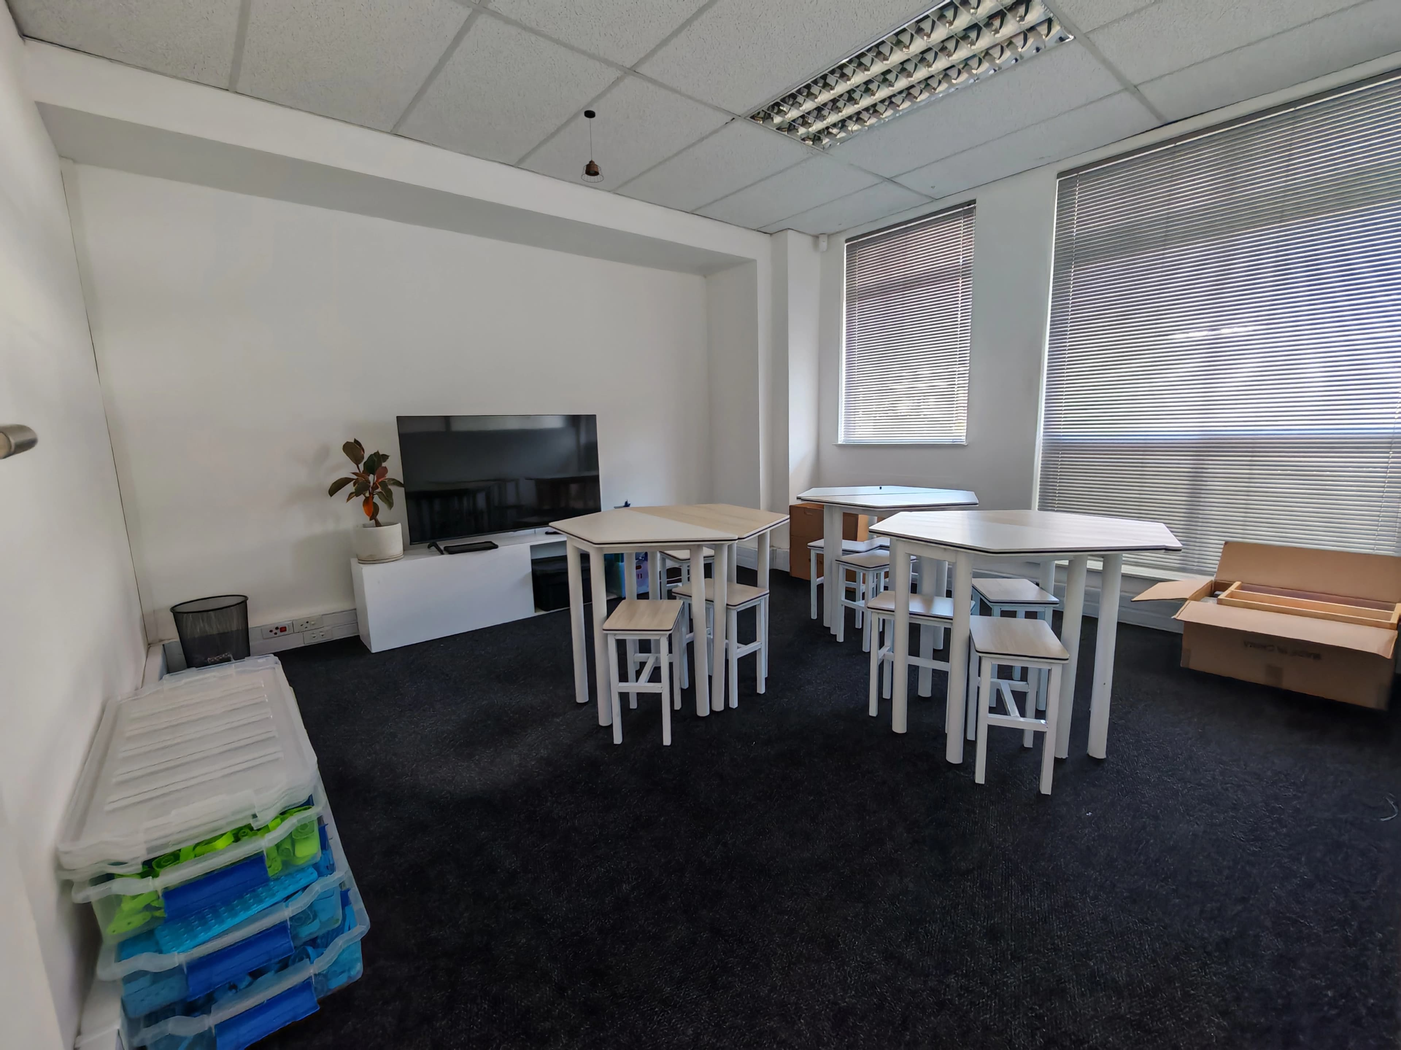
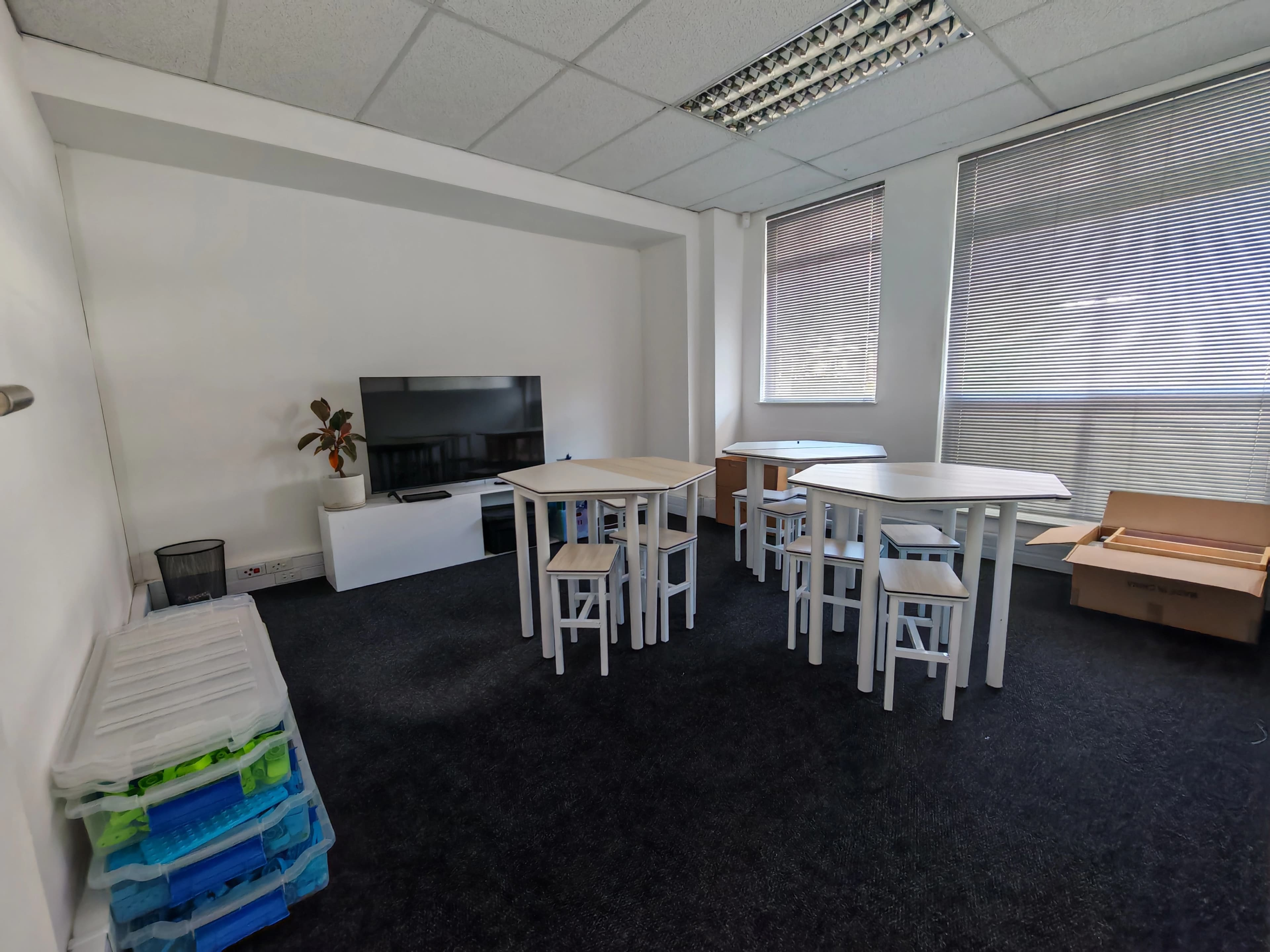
- pendant light (591, 146)
